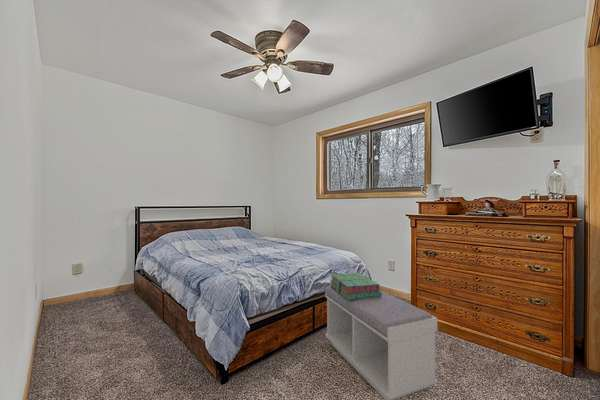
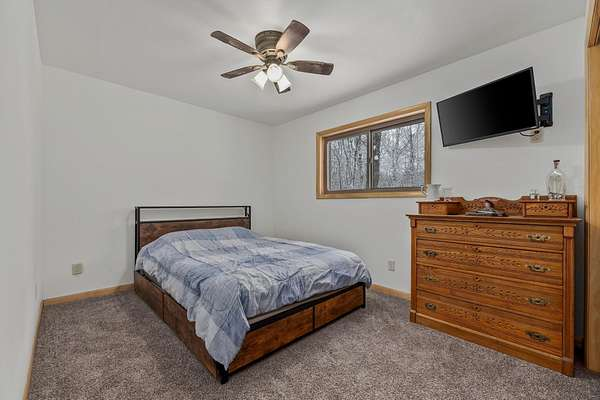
- bench (372, 330)
- stack of books (354, 284)
